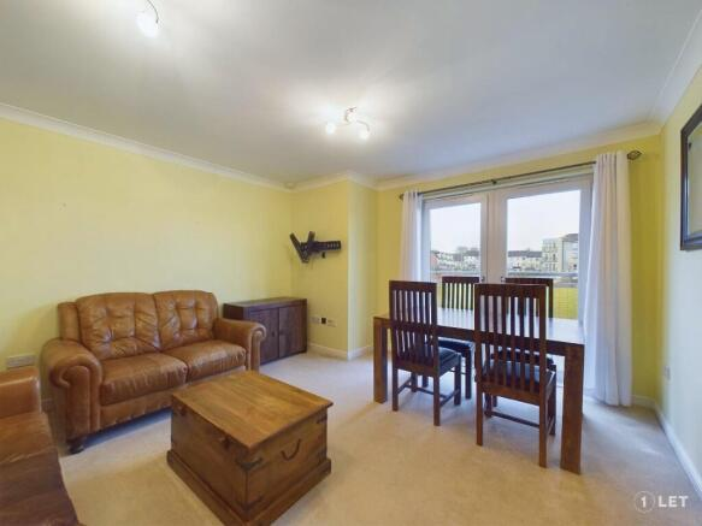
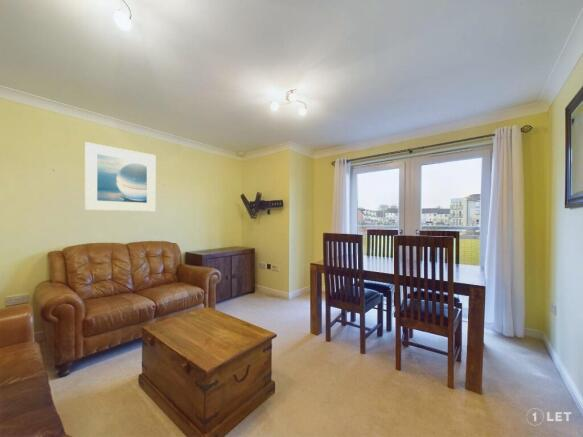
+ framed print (123, 180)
